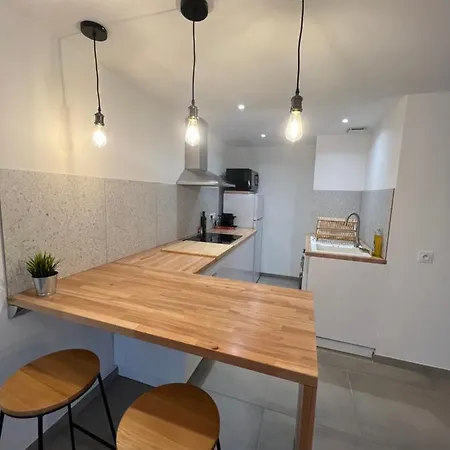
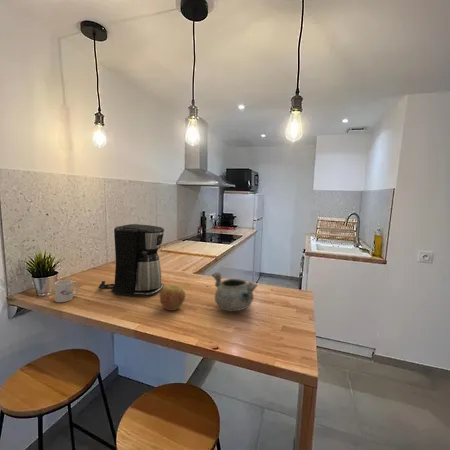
+ decorative bowl (234, 292)
+ coffee maker (135, 256)
+ mug (67, 289)
+ apple (172, 297)
